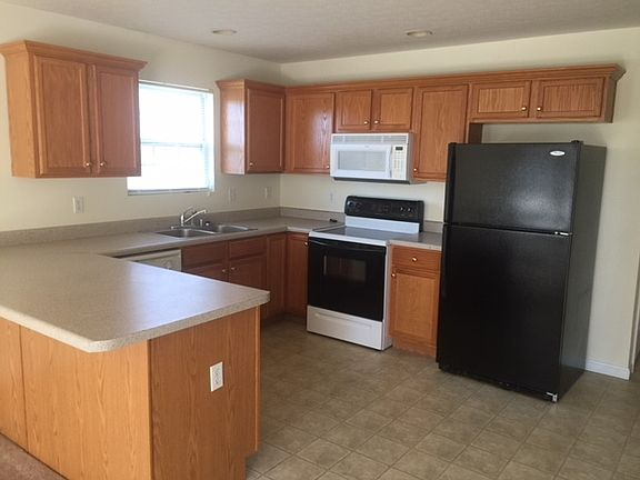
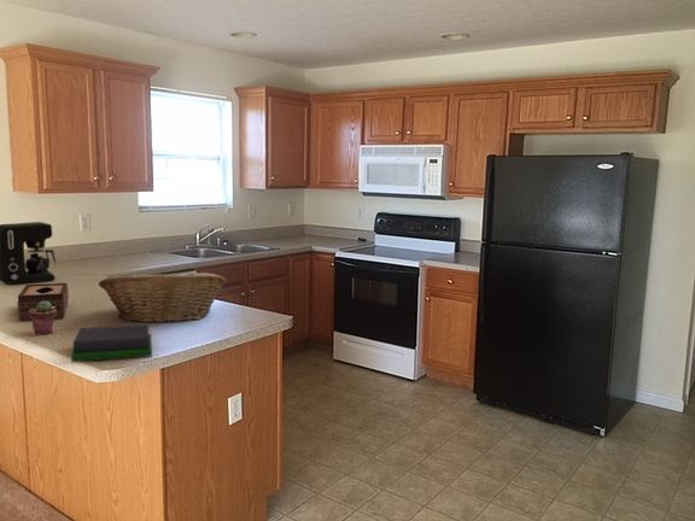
+ potted succulent (42, 316)
+ book (113, 341)
+ coffee maker (28, 251)
+ tissue box (43, 300)
+ fruit basket (164, 291)
